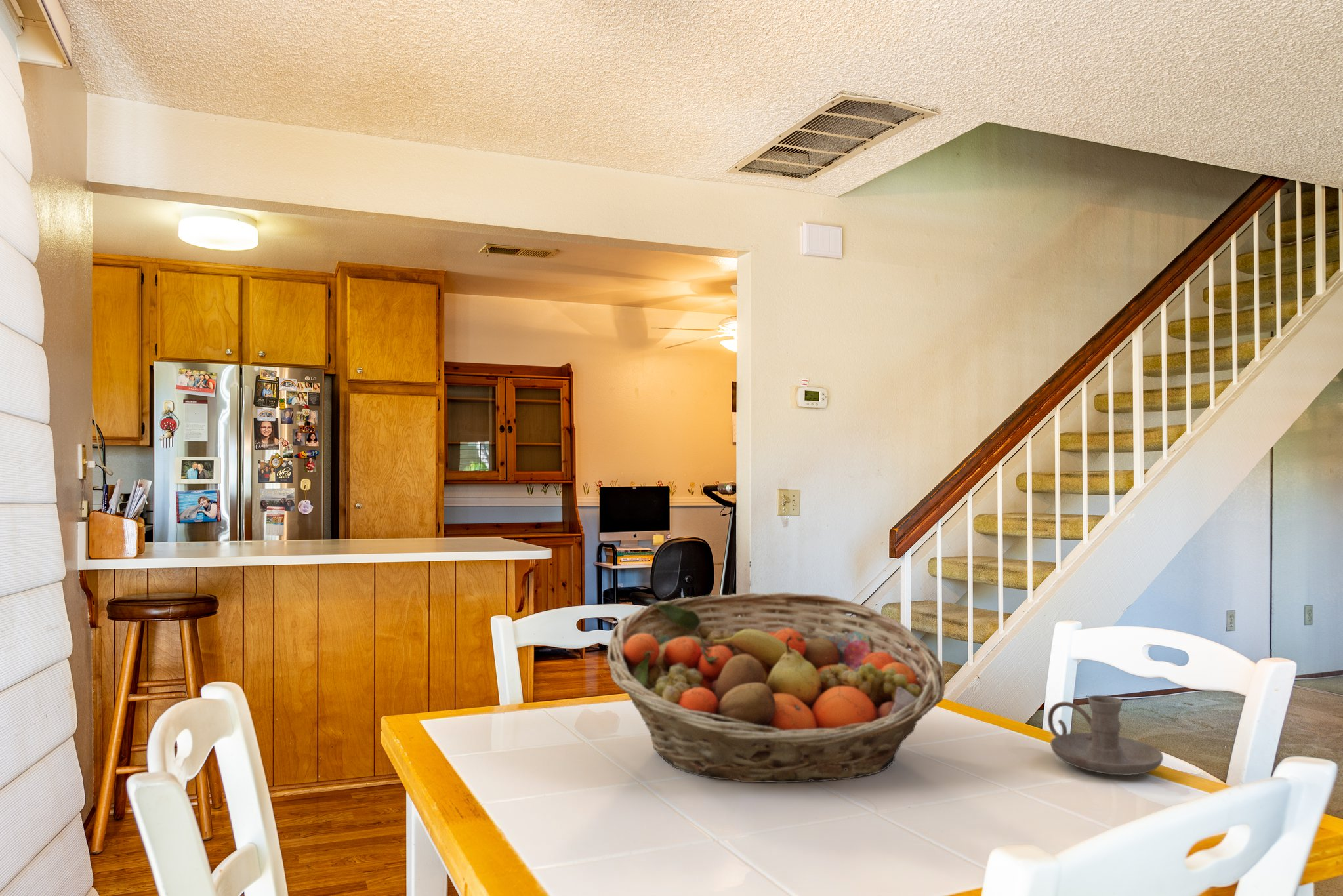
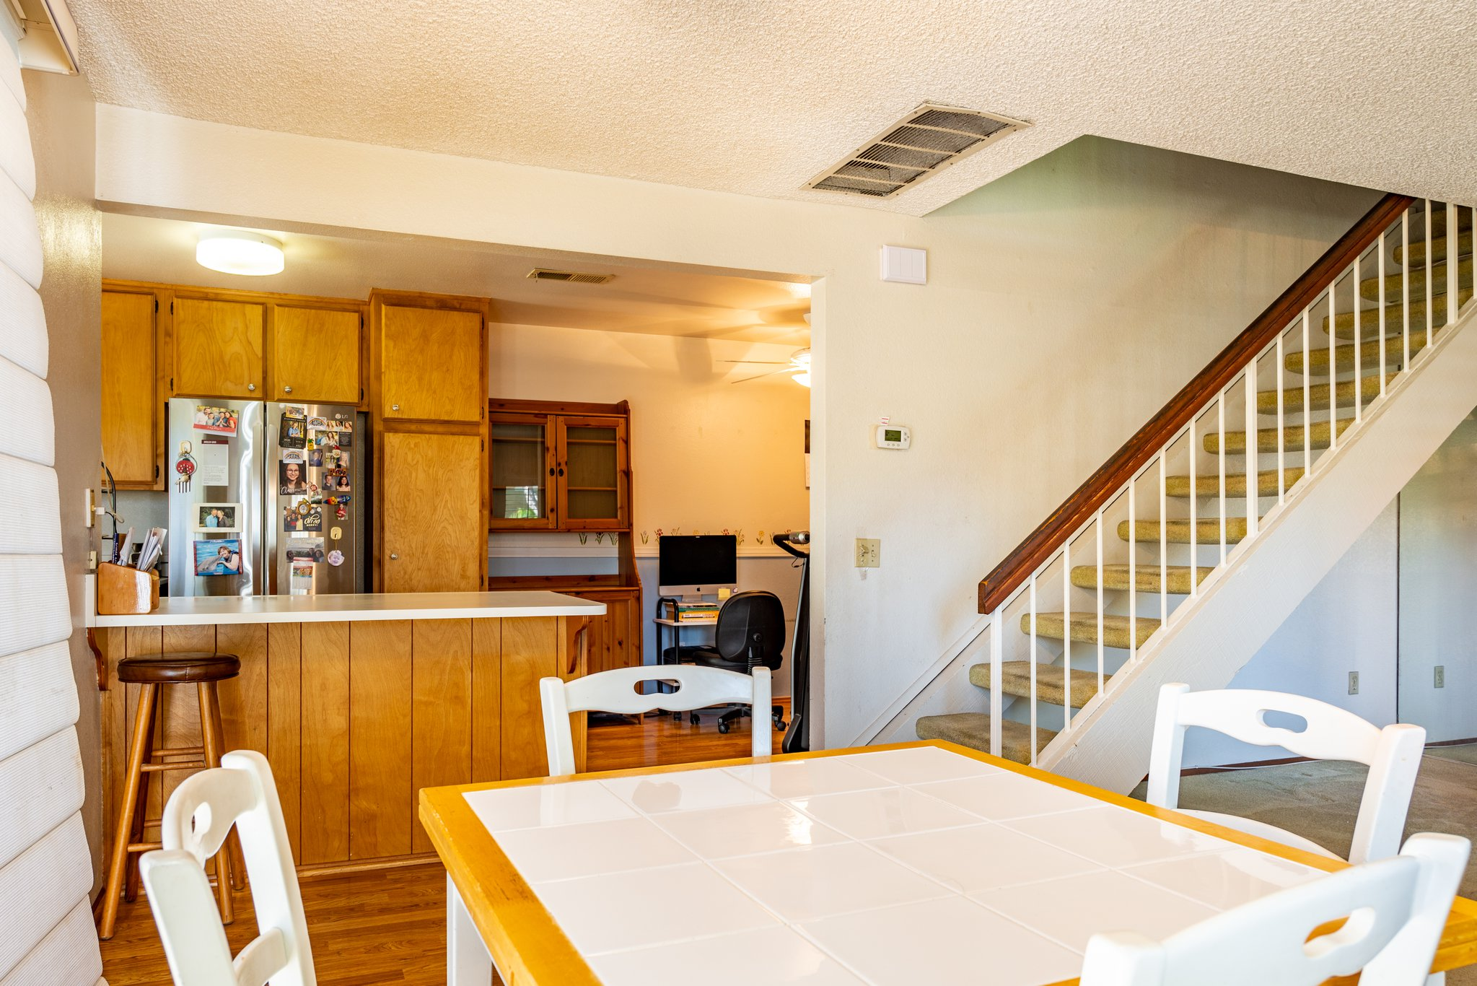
- candle holder (1096, 729)
- fruit basket (773, 680)
